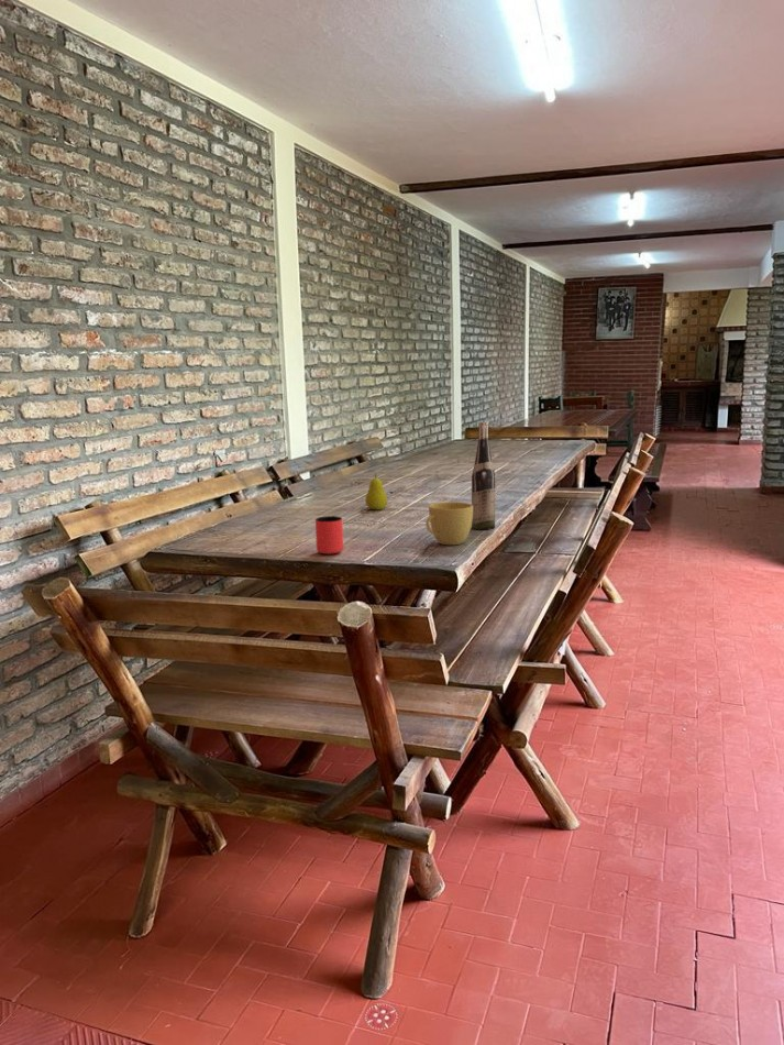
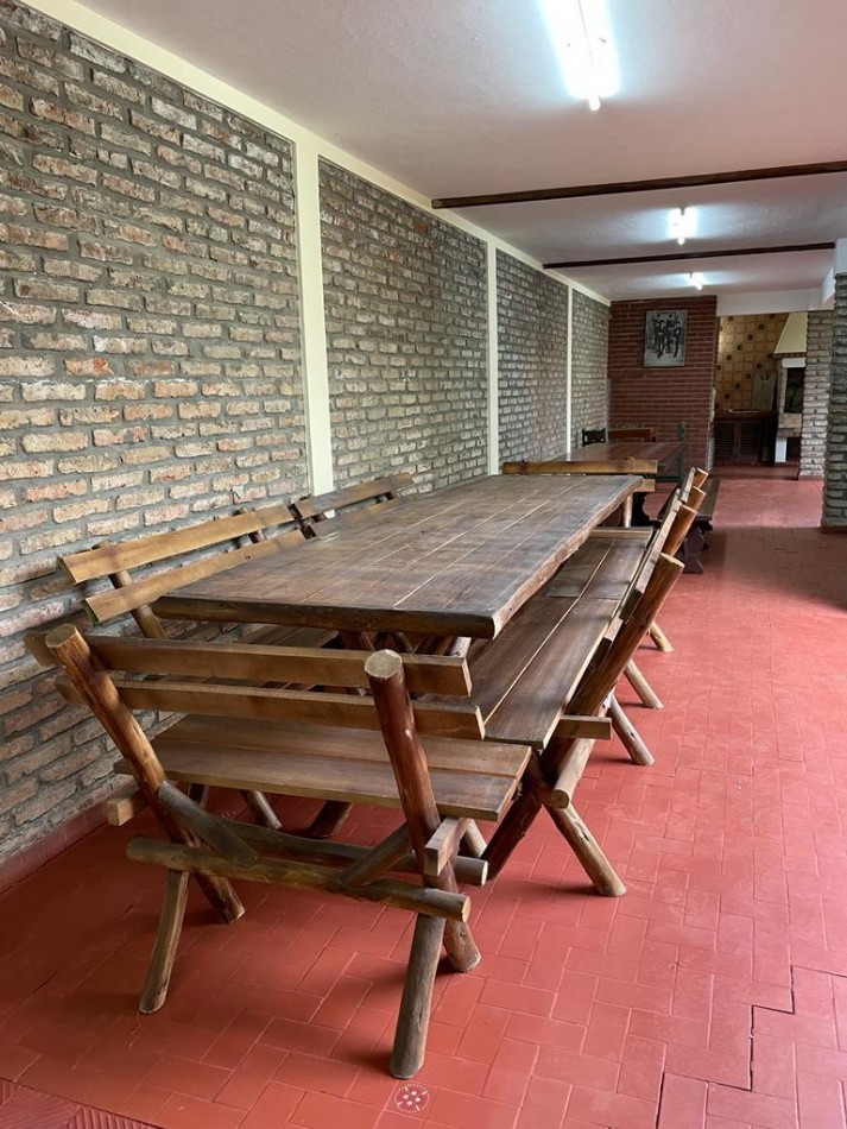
- cup (331, 534)
- fruit (376, 491)
- wine bottle (483, 475)
- cup (446, 525)
